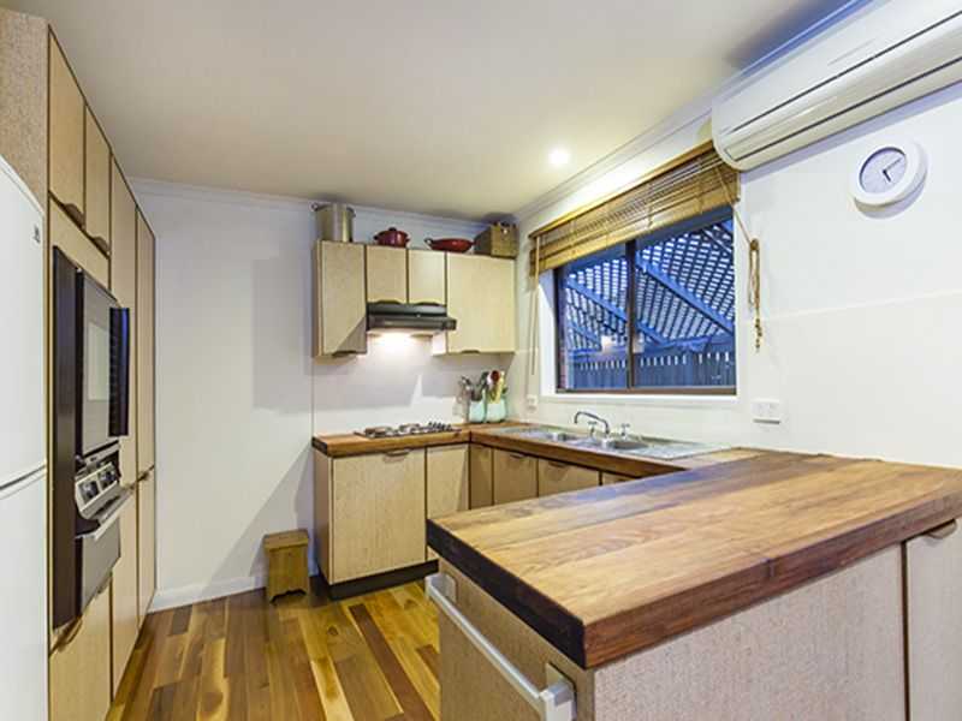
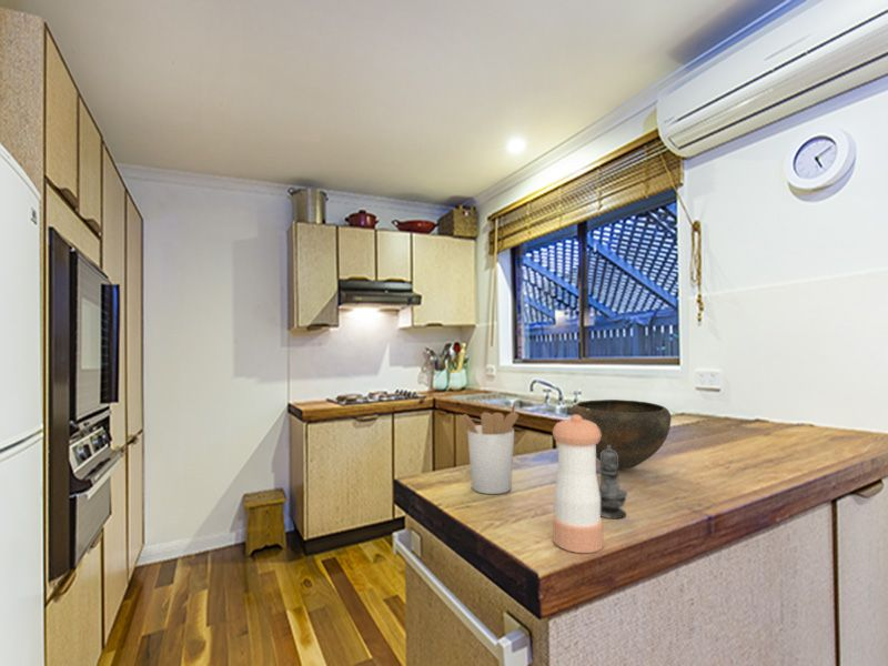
+ bowl (619, 436)
+ utensil holder (494, 446)
+ salt shaker (609, 478)
+ pepper shaker (576, 478)
